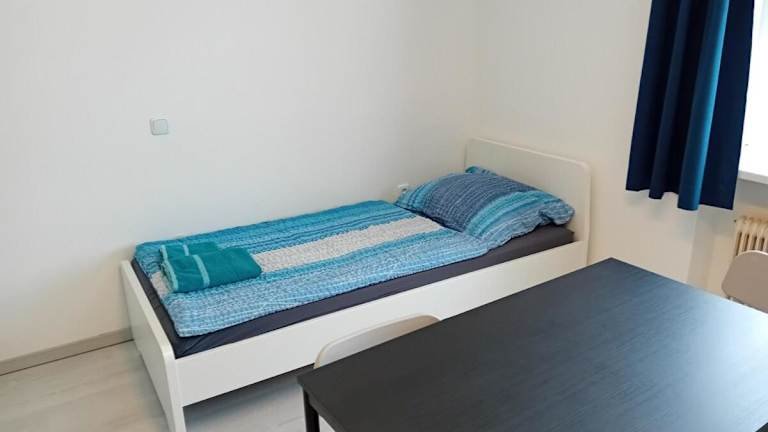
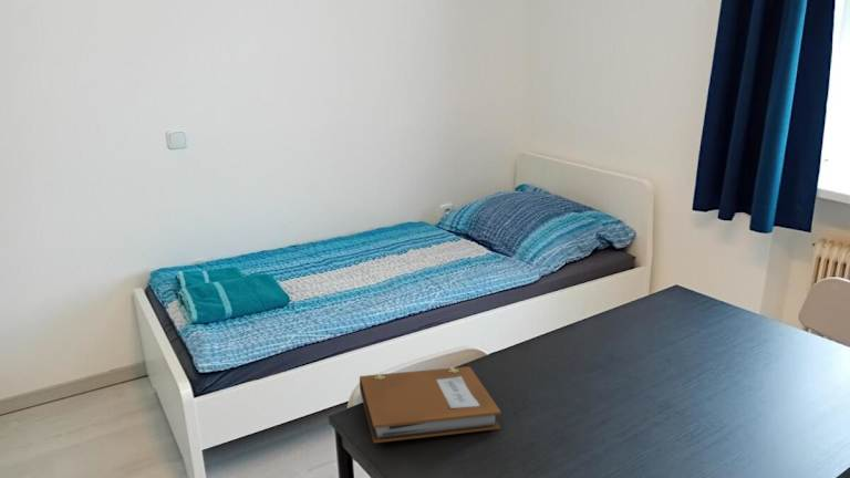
+ notebook (428, 399)
